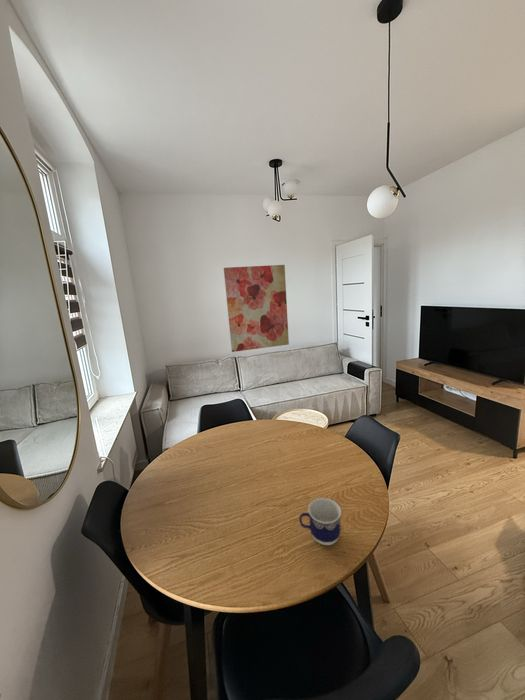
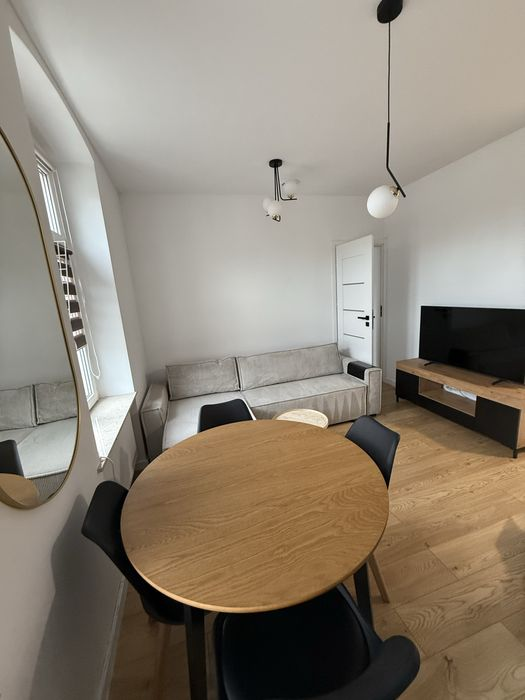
- cup (320, 523)
- wall art (258, 308)
